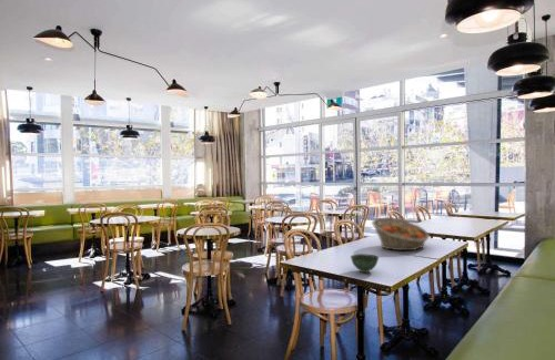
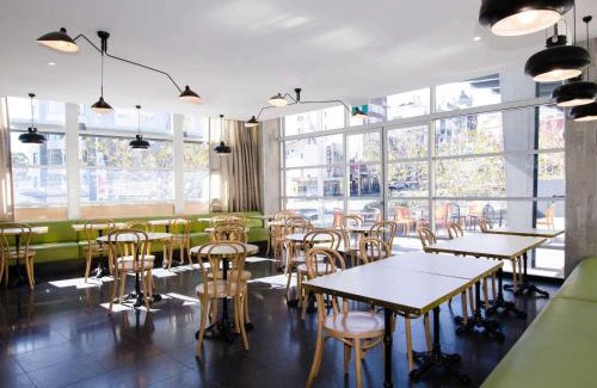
- bowl (364, 264)
- fruit basket (400, 233)
